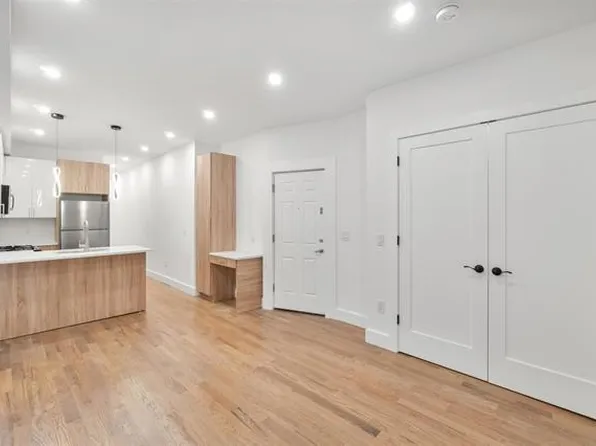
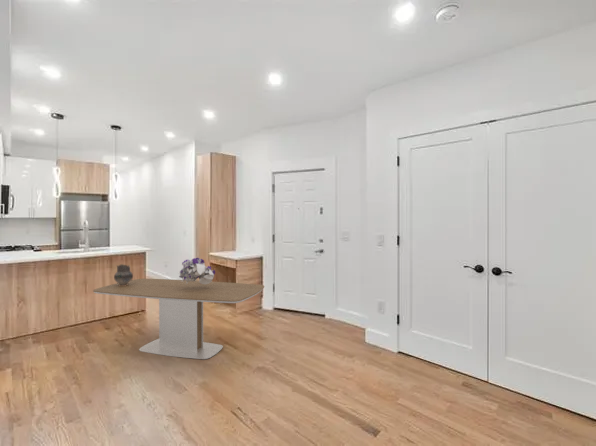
+ ceramic jug (123, 274)
+ bouquet (196, 273)
+ dining table (181, 318)
